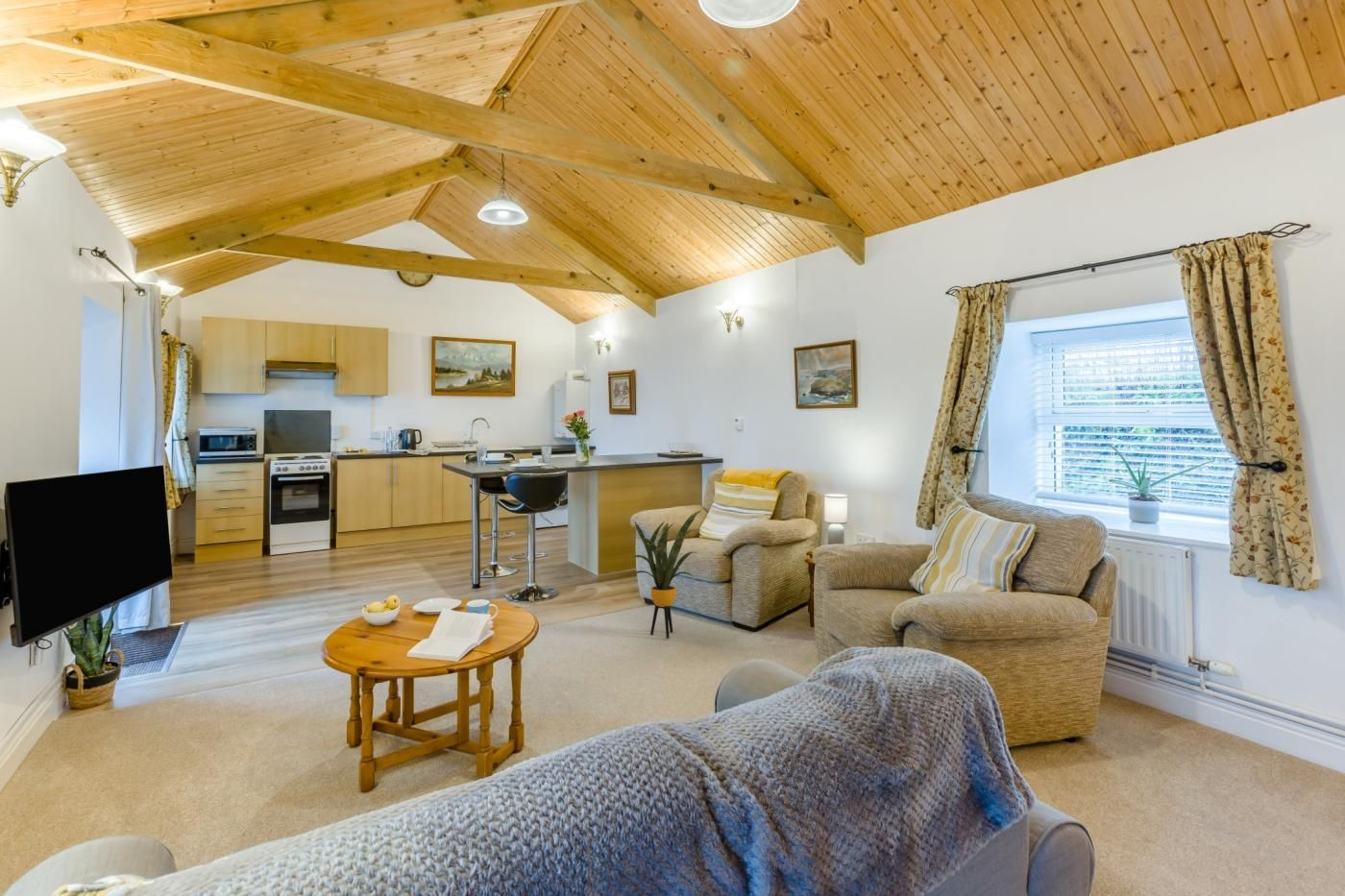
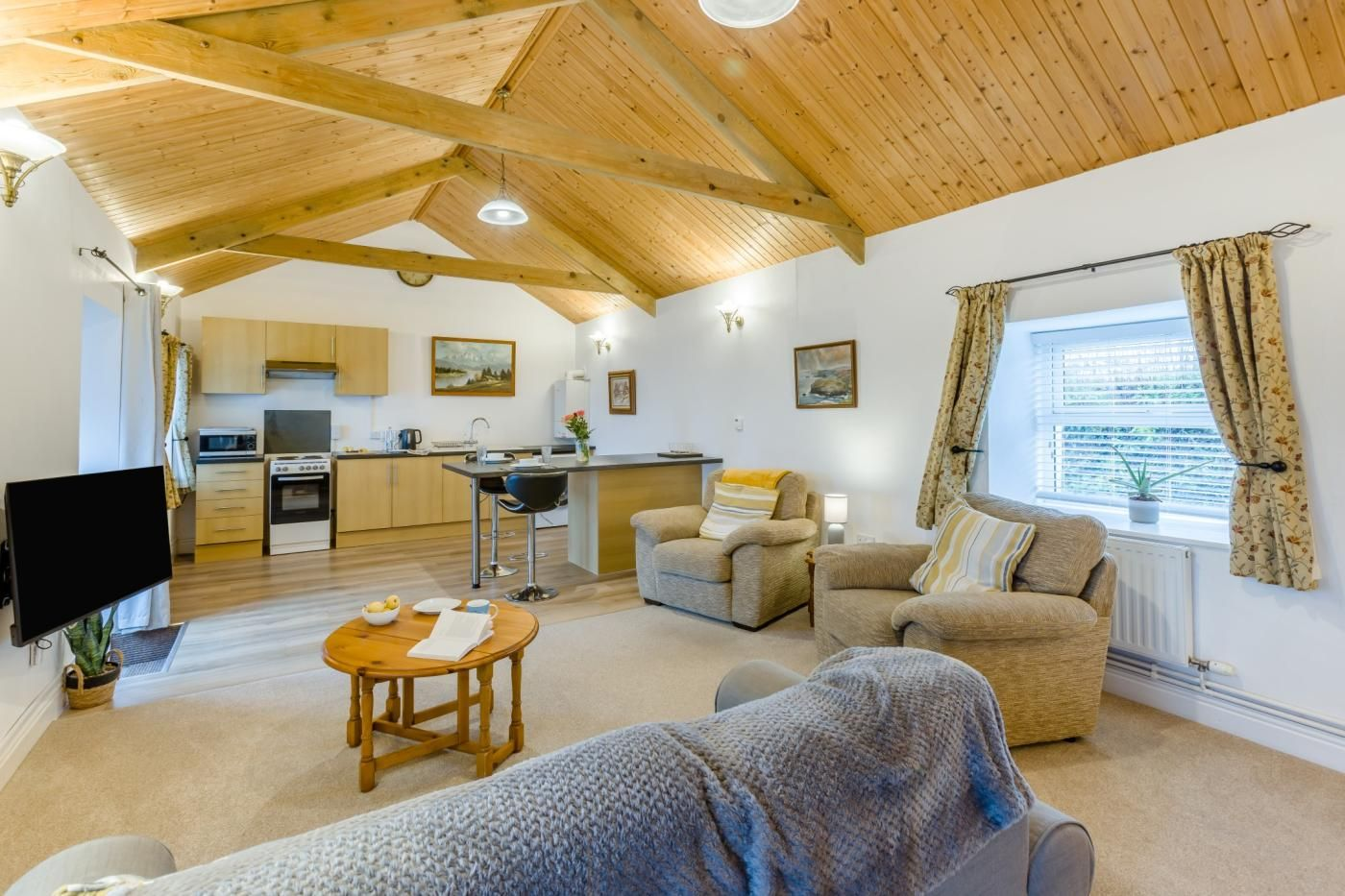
- house plant (671, 573)
